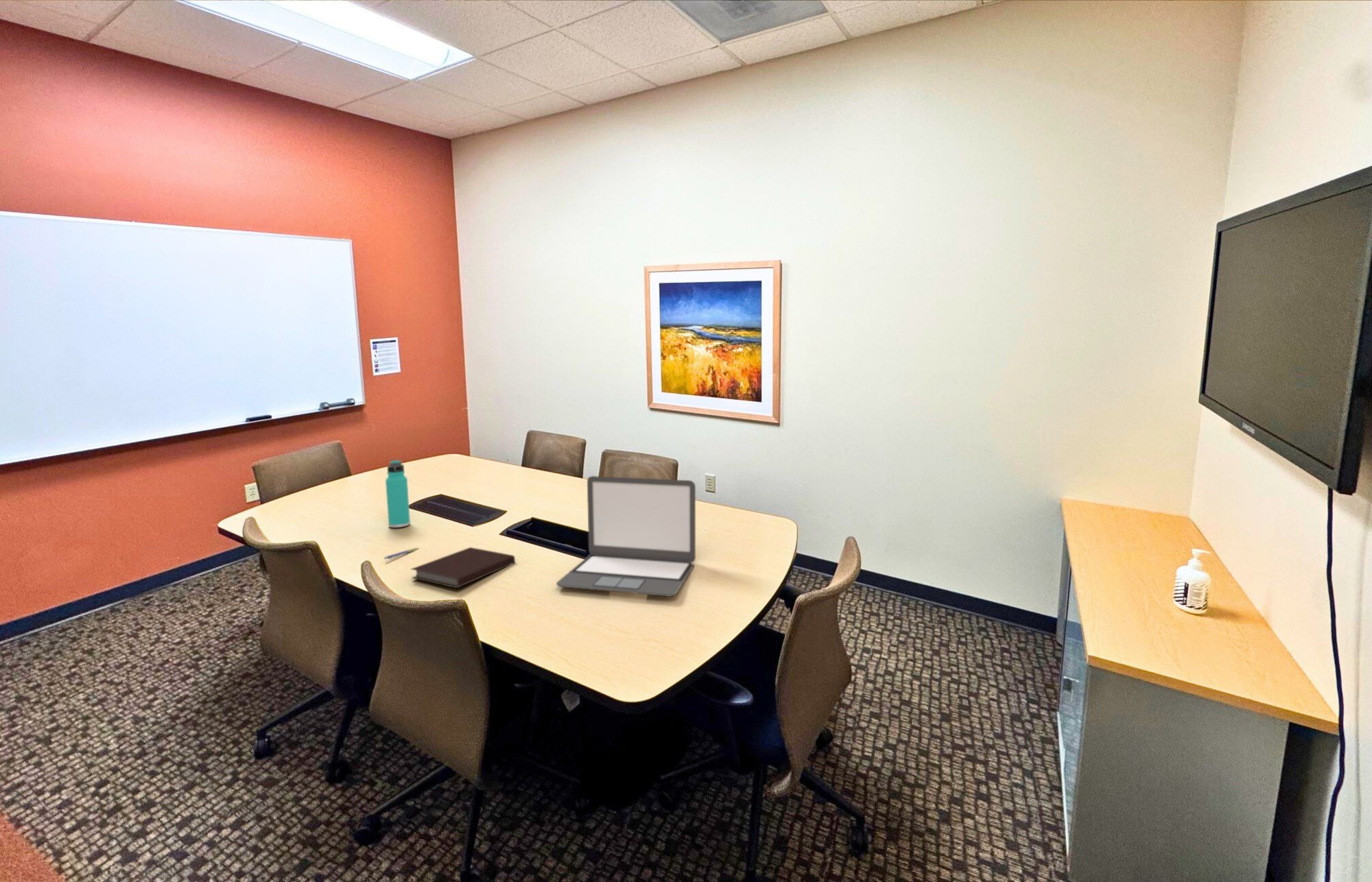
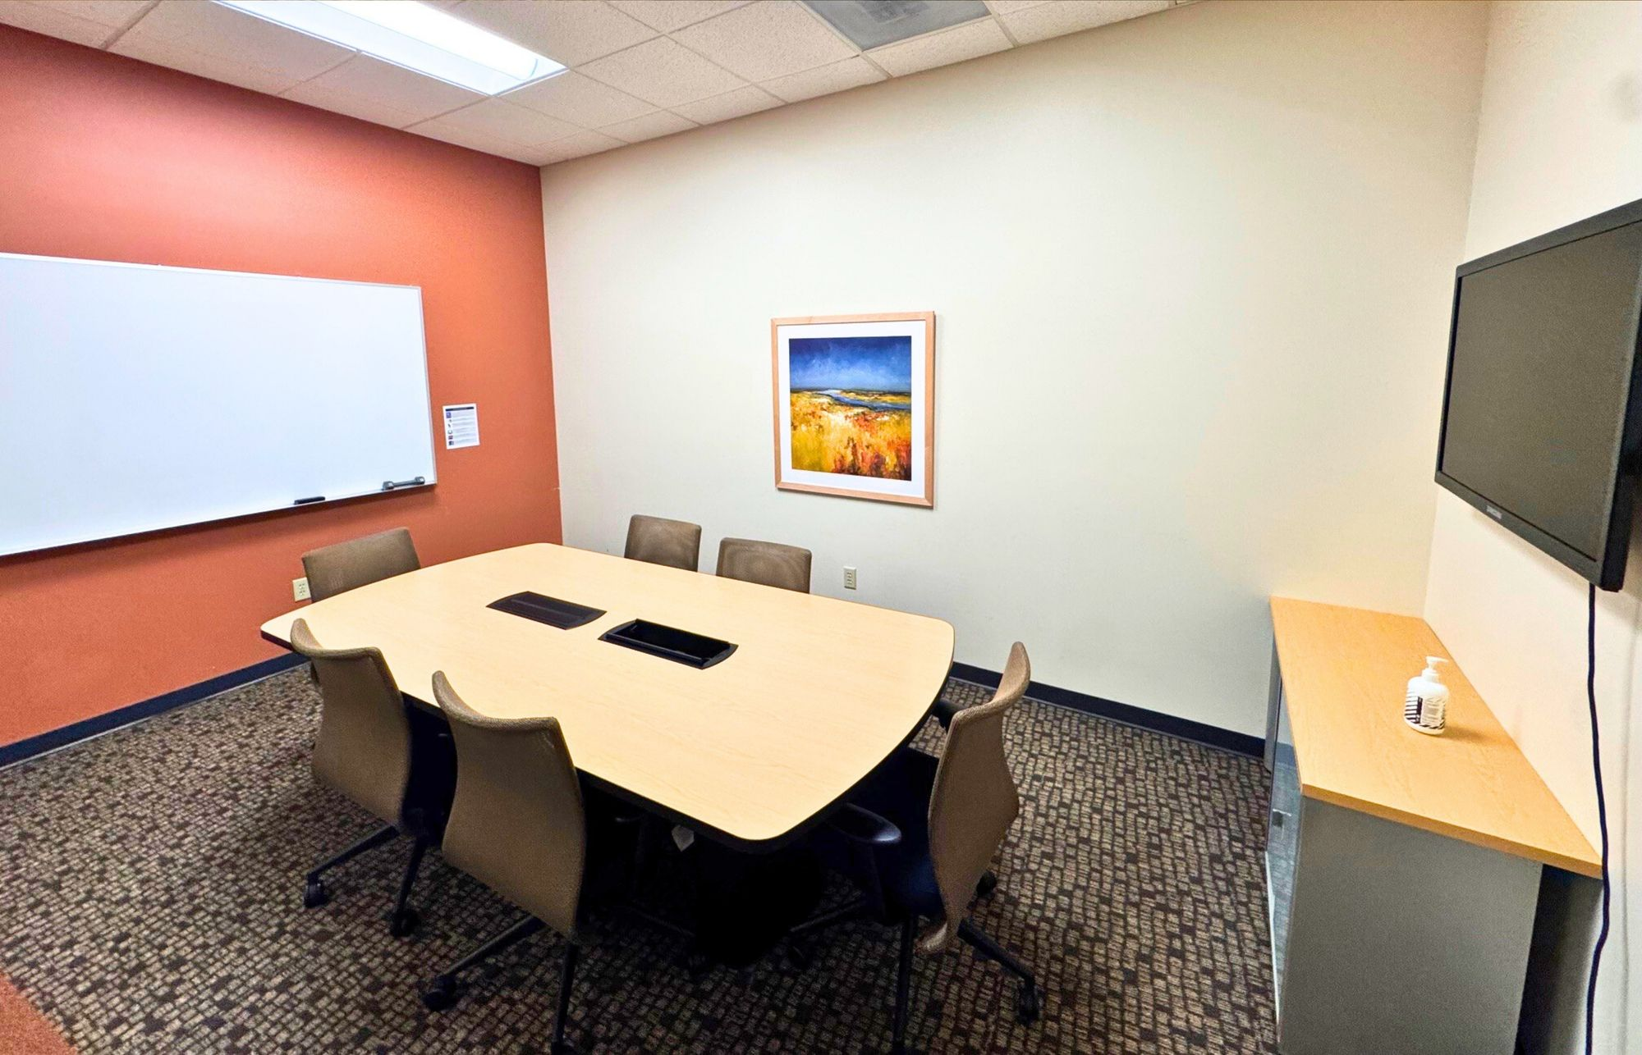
- pen (402, 553)
- thermos bottle (397, 492)
- laptop (628, 532)
- notebook (464, 566)
